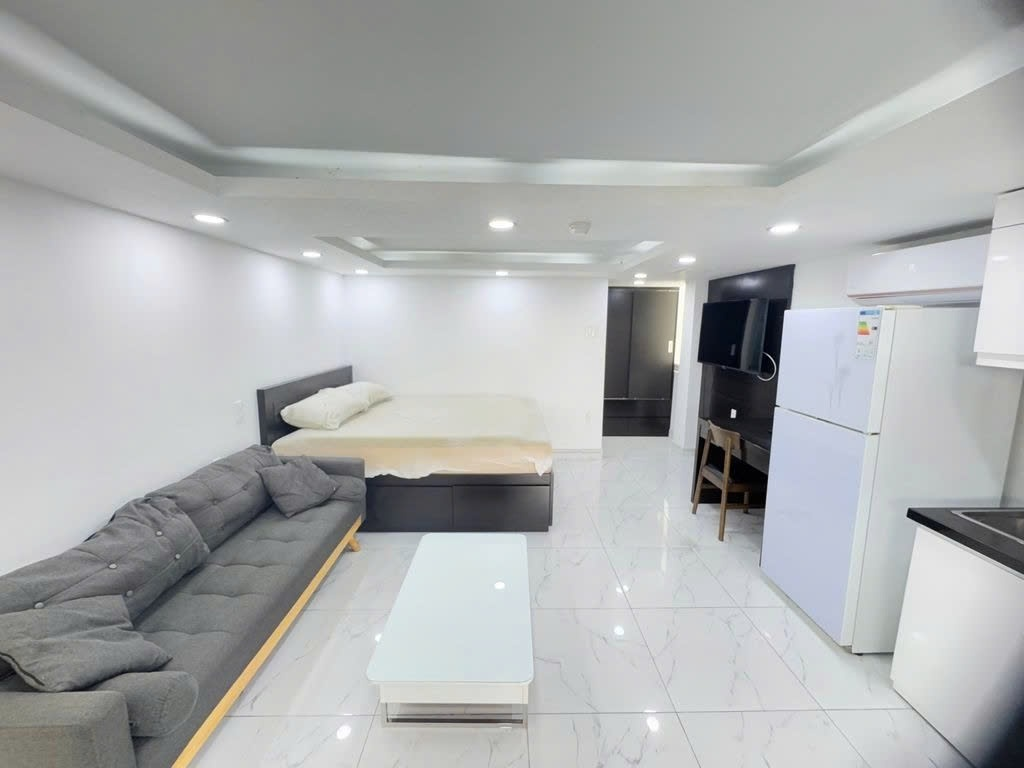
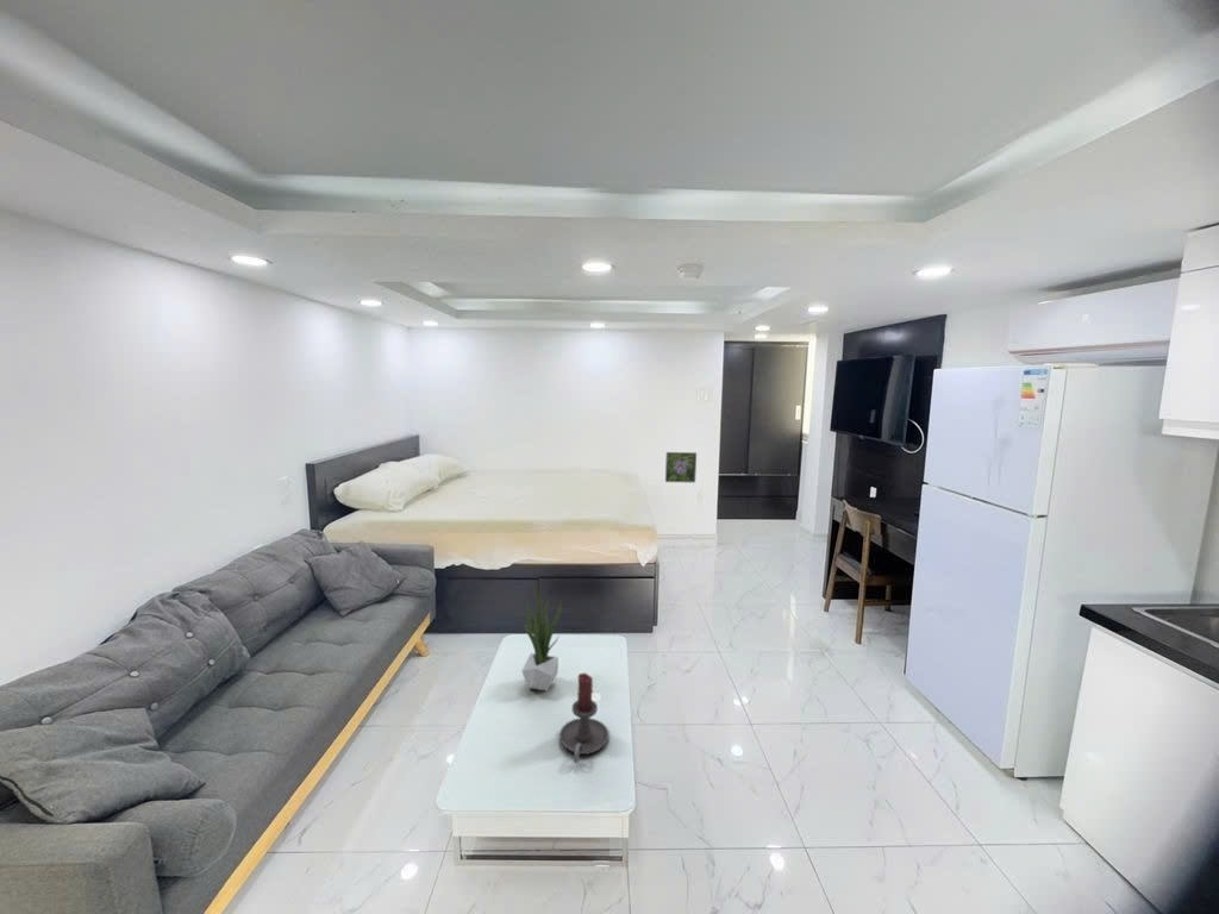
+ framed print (680, 467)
+ potted plant (540, 640)
+ candle holder (582, 712)
